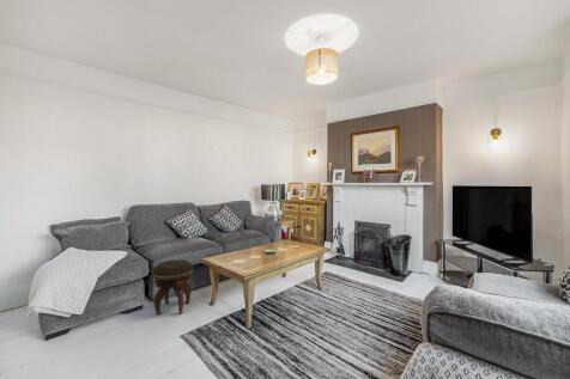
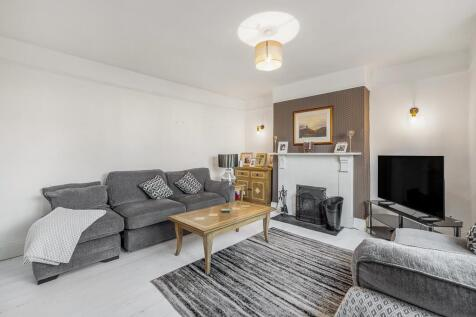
- footstool (172, 285)
